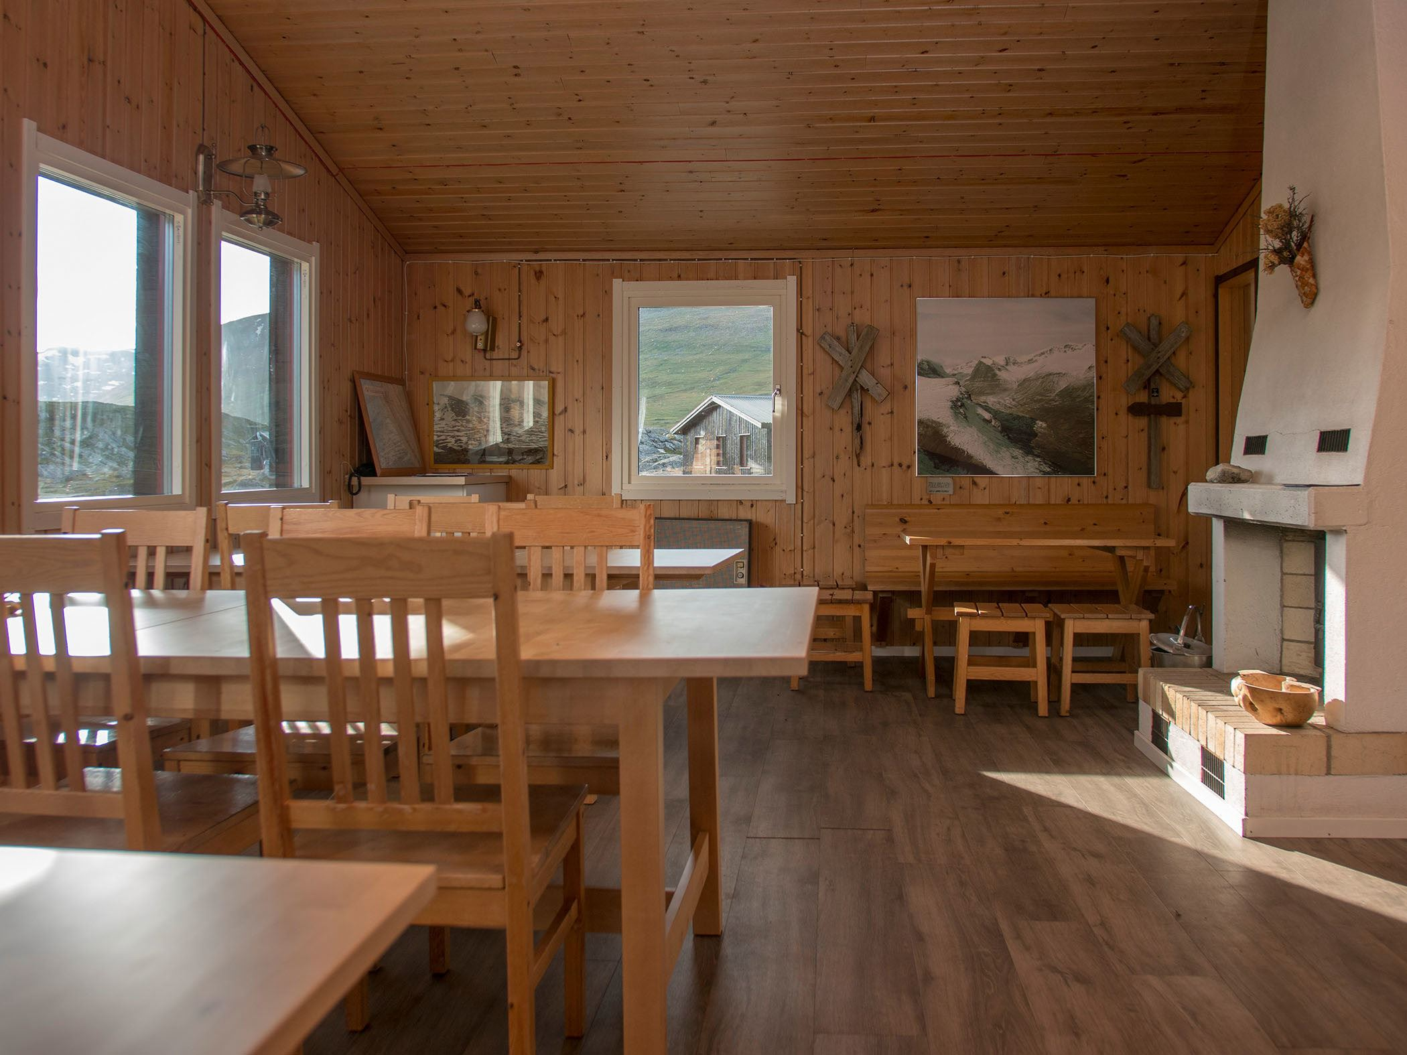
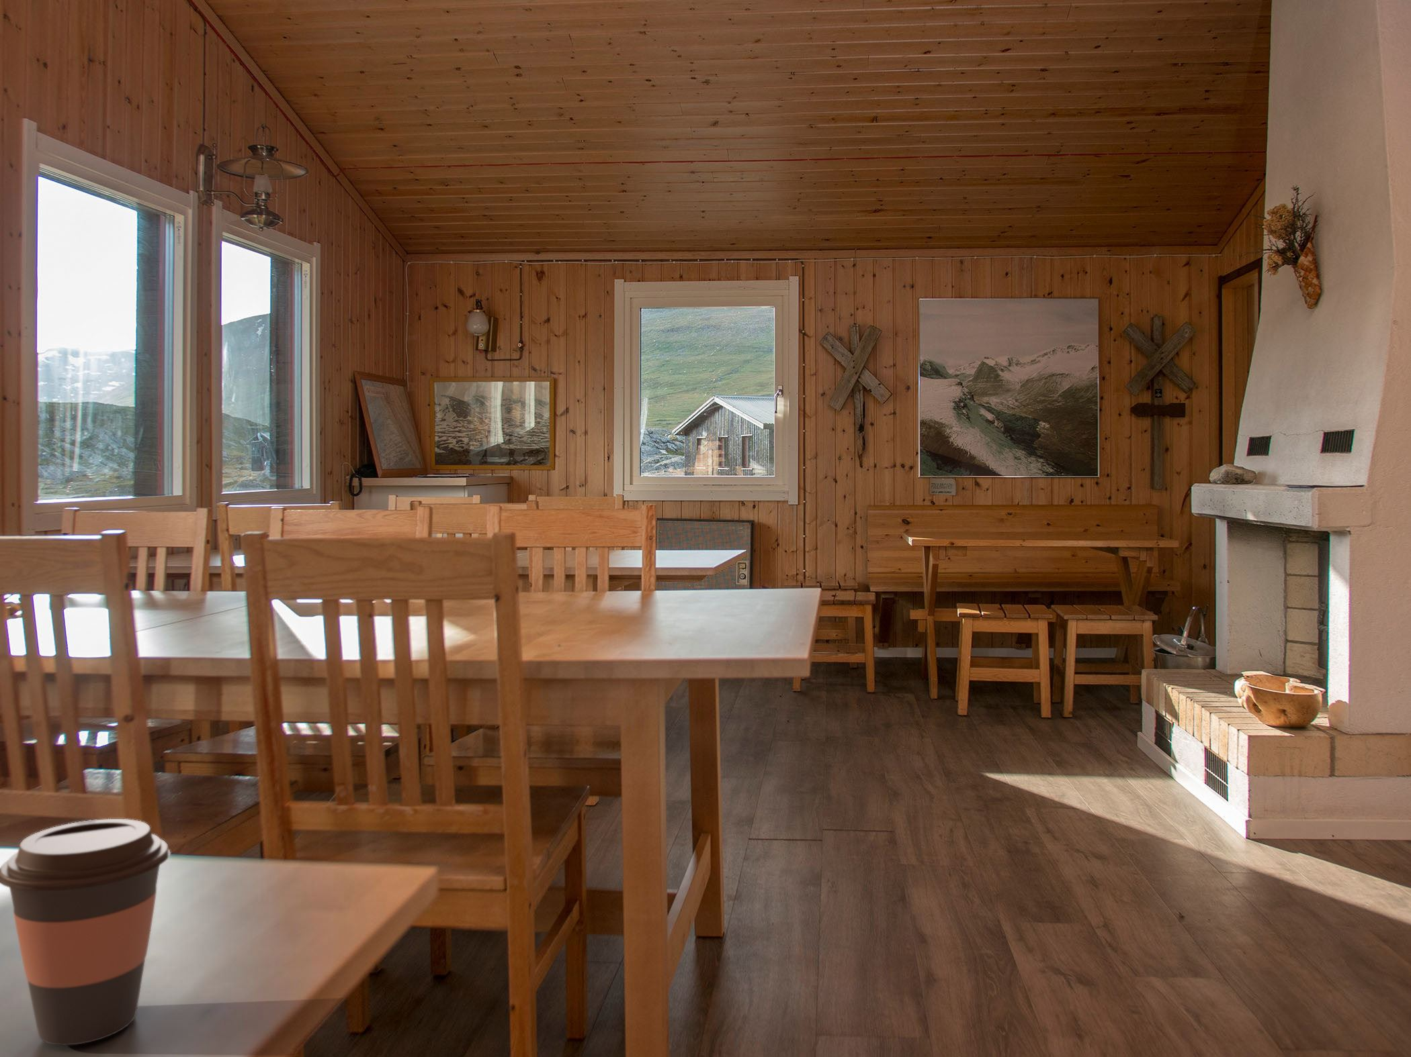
+ coffee cup (88, 930)
